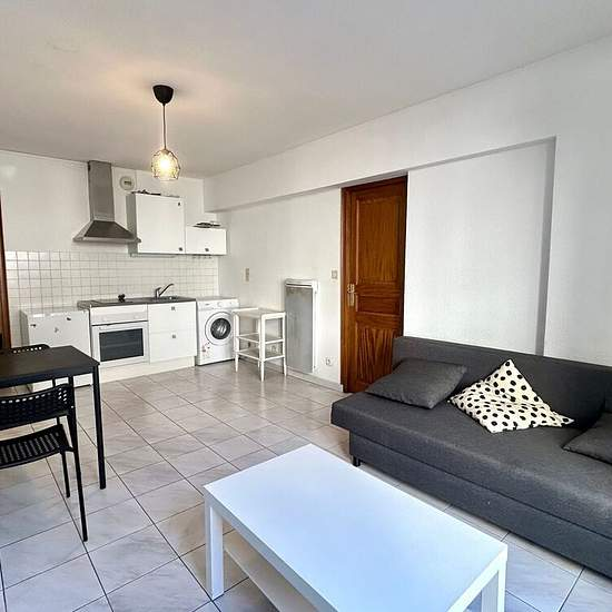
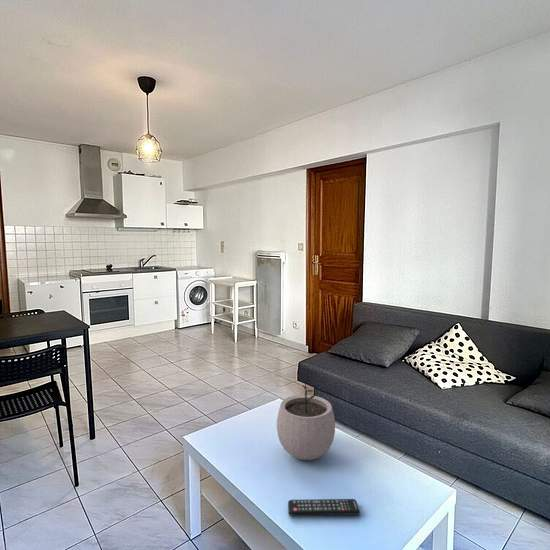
+ remote control (323, 508)
+ plant pot (305, 419)
